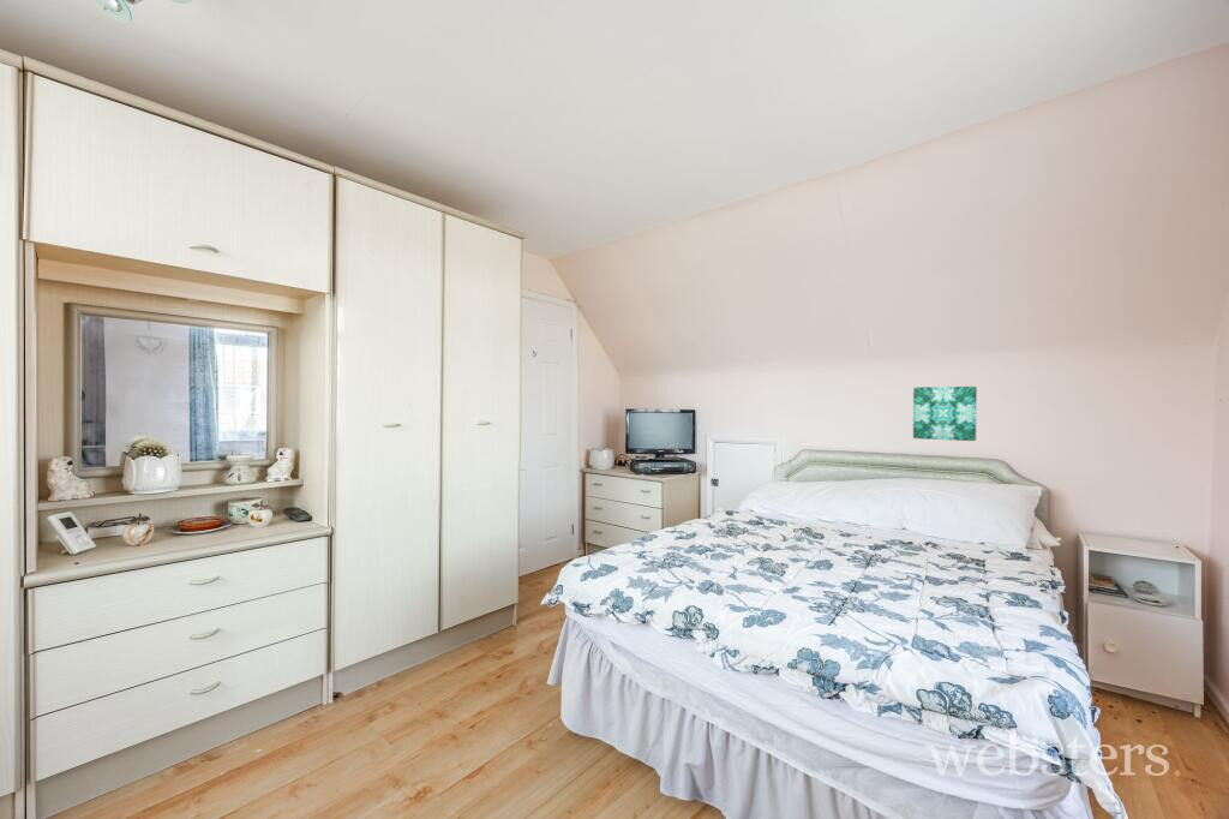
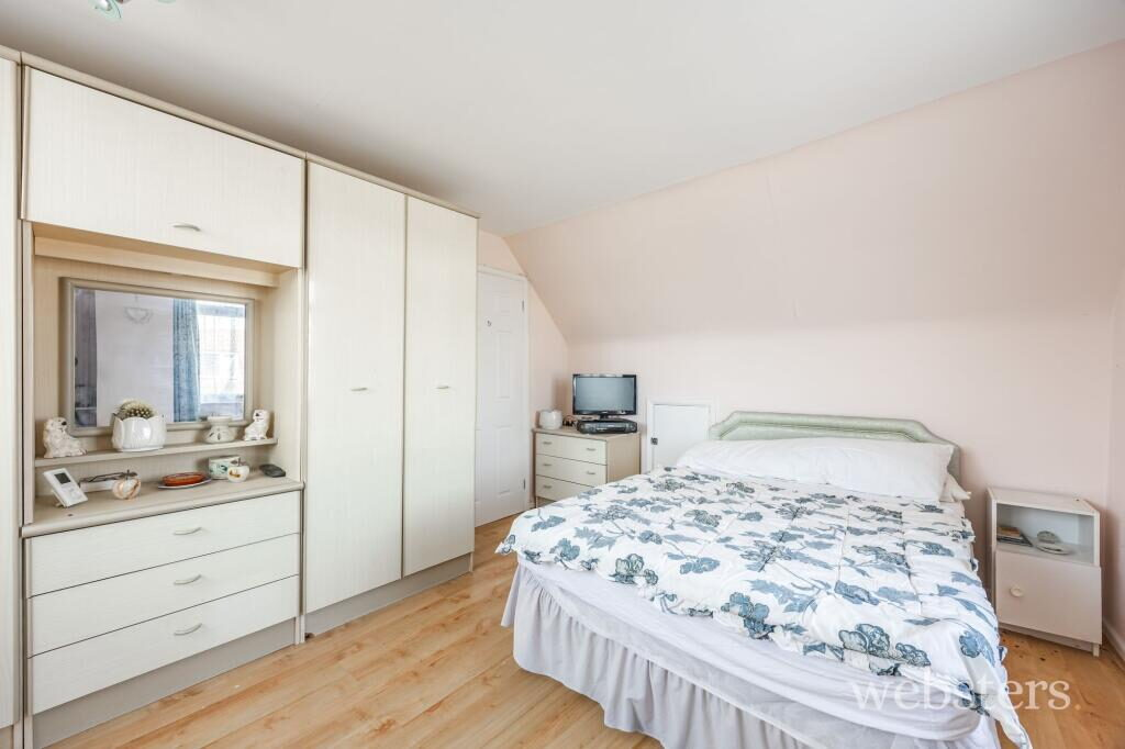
- wall art (943, 413)
